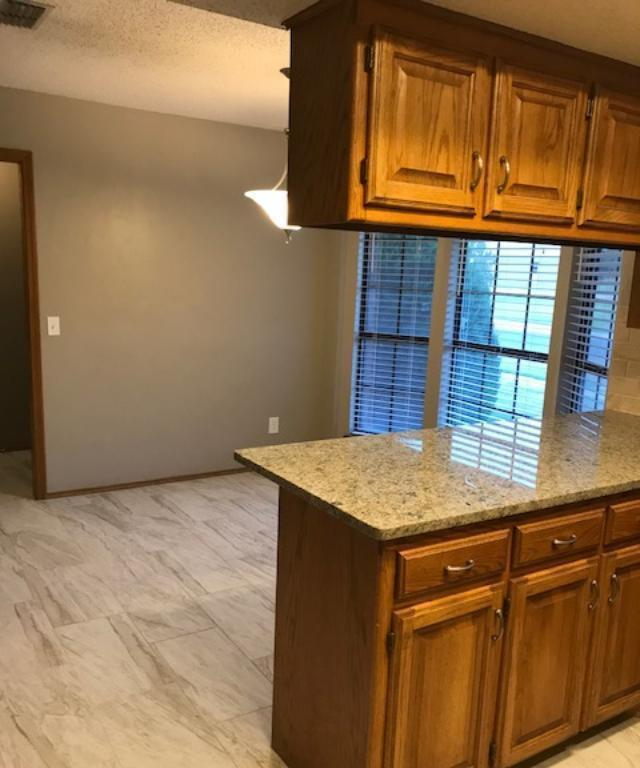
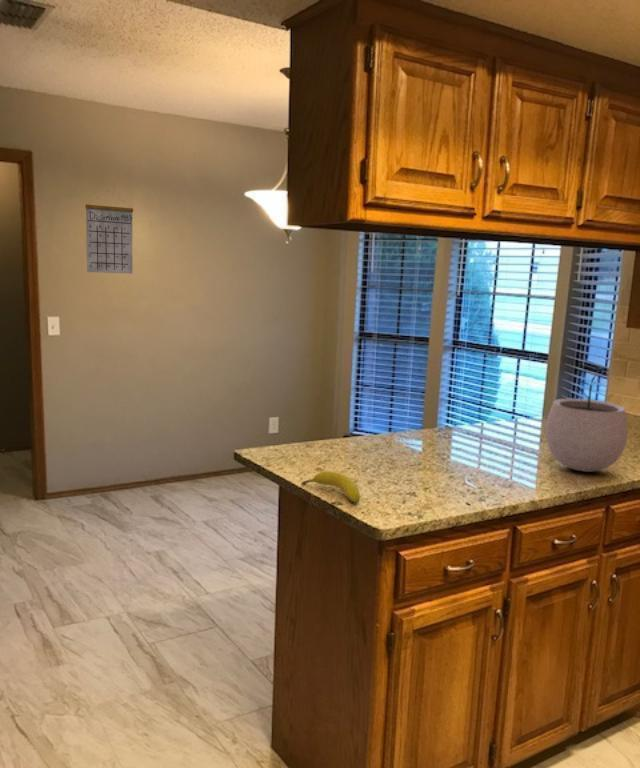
+ plant pot (586, 422)
+ calendar (109, 232)
+ fruit (336, 484)
